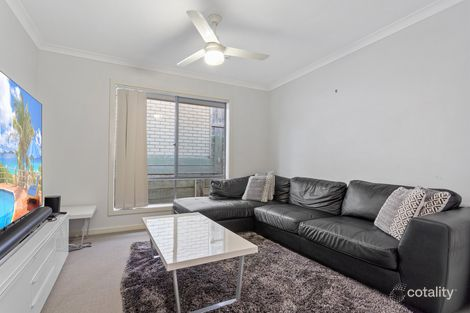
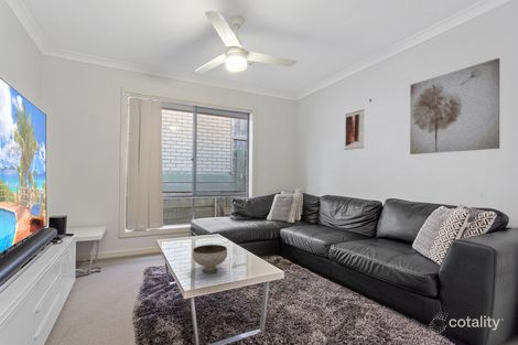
+ bowl (209, 259)
+ wall art (354, 130)
+ wall art (449, 112)
